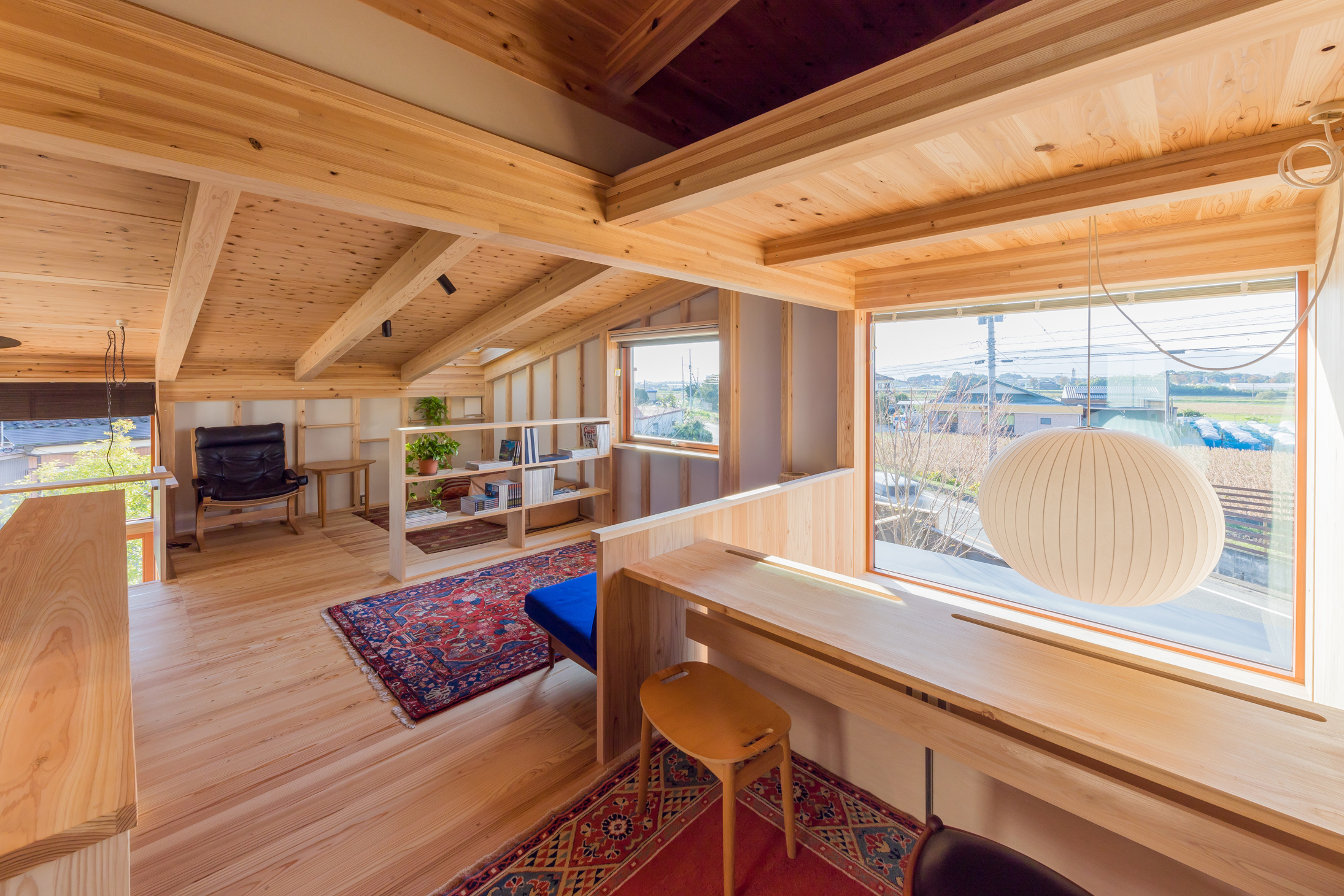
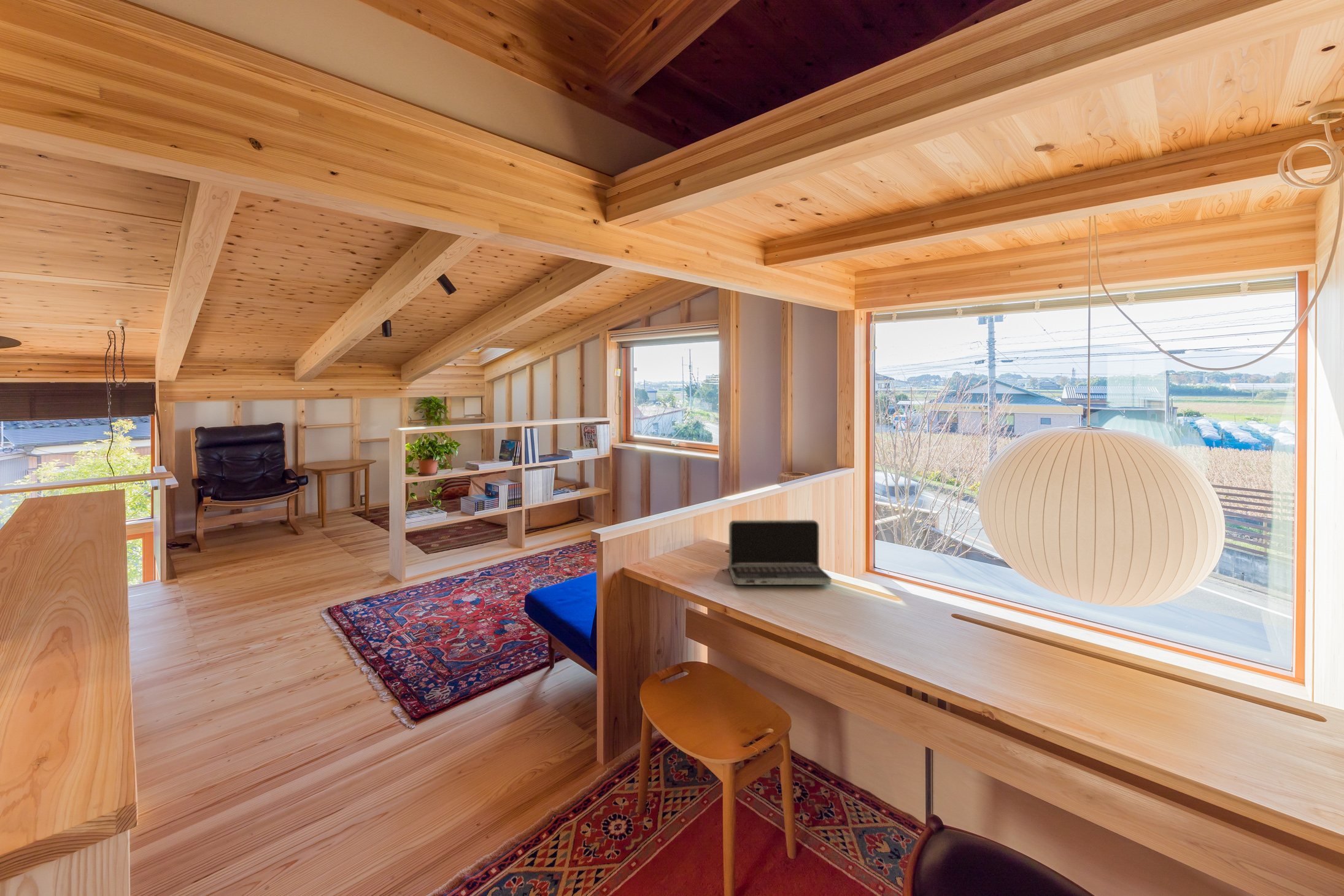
+ laptop (774, 549)
